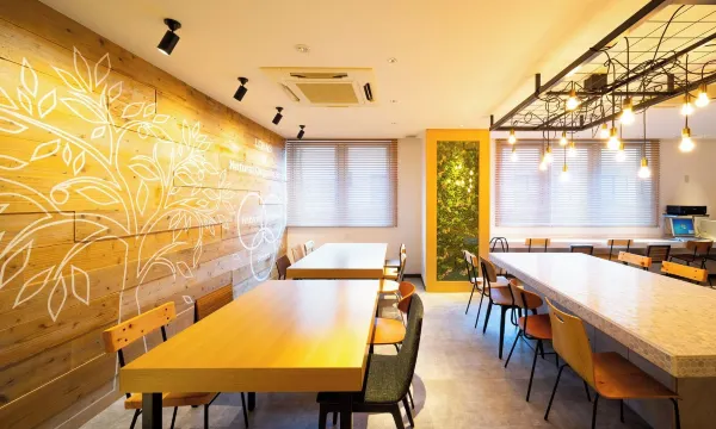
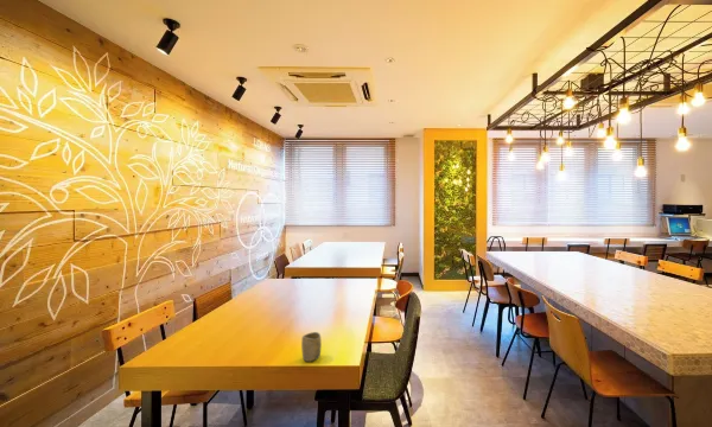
+ cup (311, 346)
